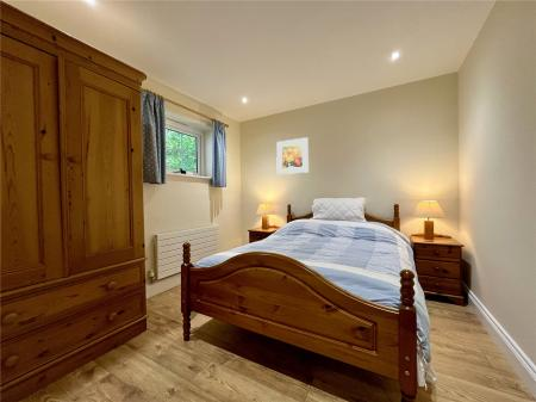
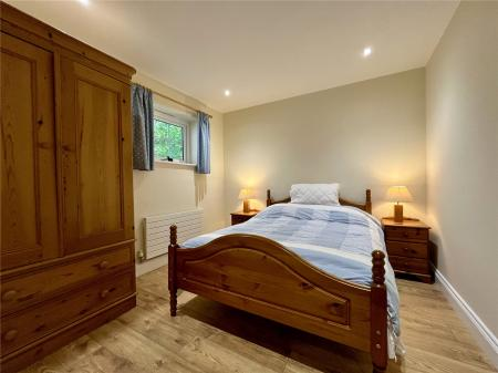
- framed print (292, 156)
